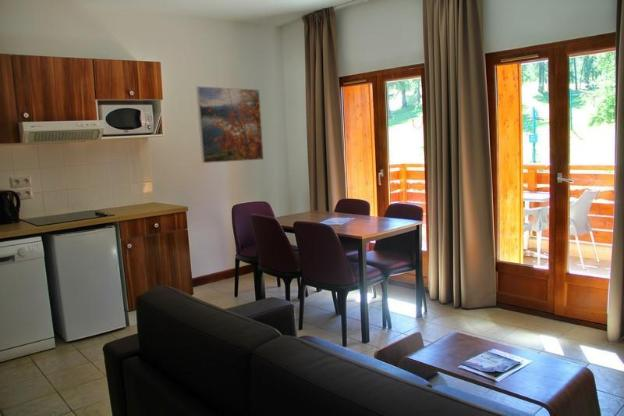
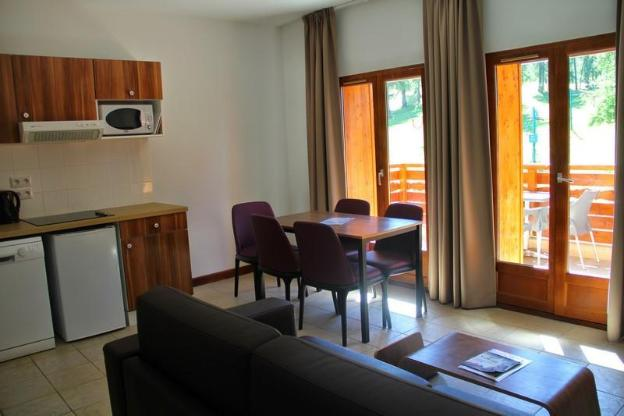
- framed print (231, 125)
